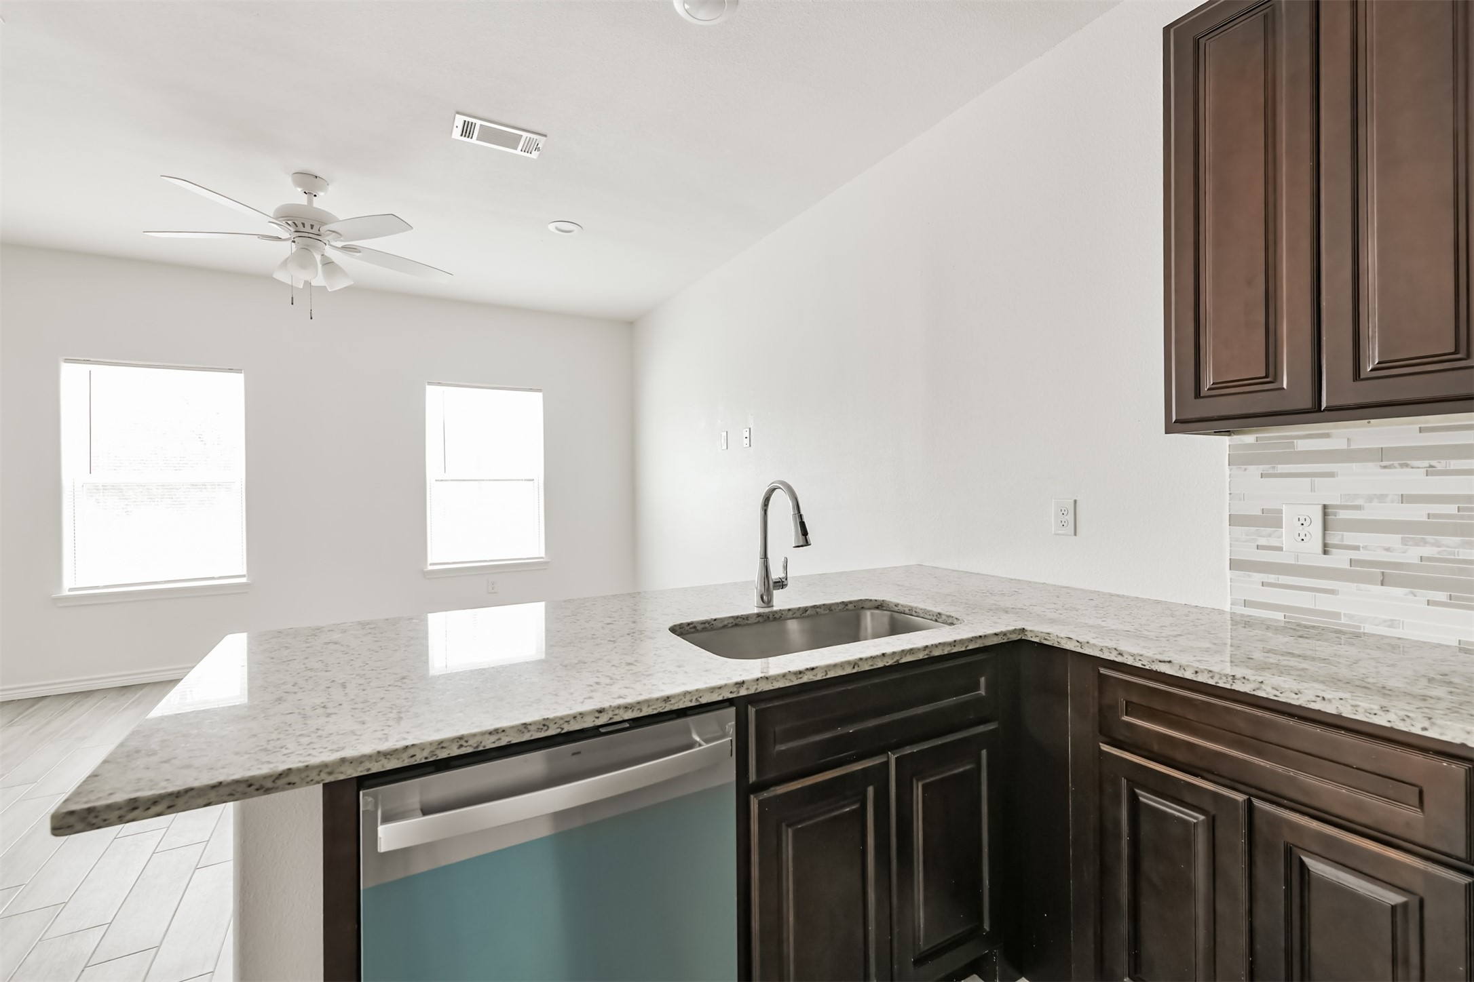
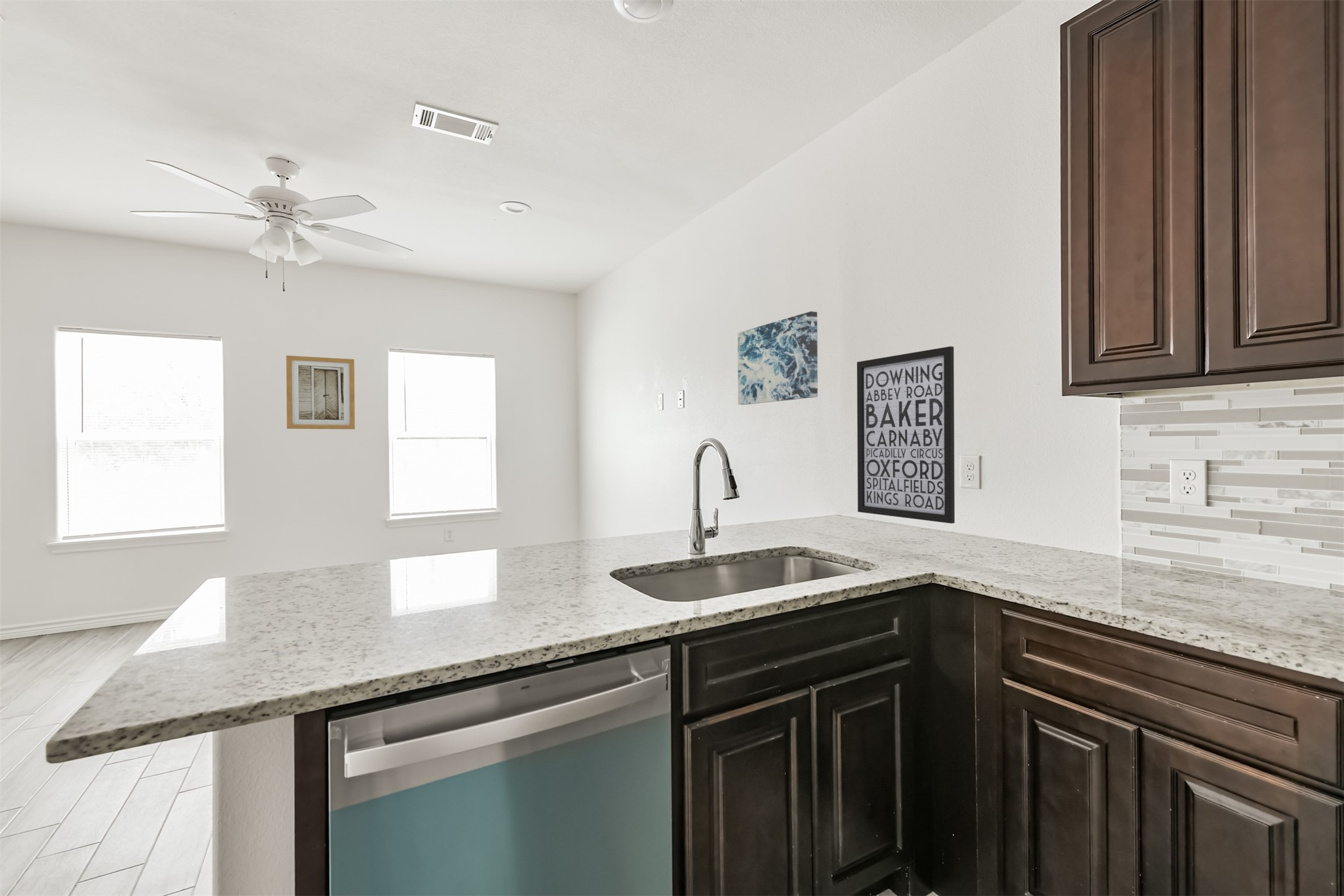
+ wall art (775, 362)
+ wall art (321, 393)
+ wall art (902, 436)
